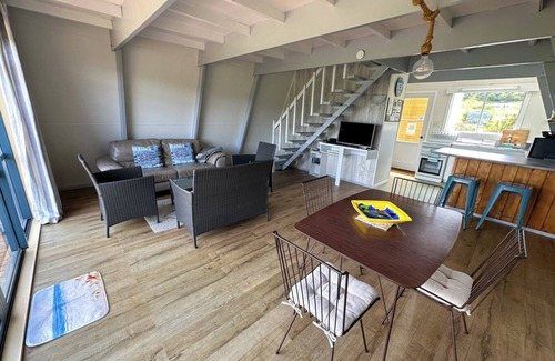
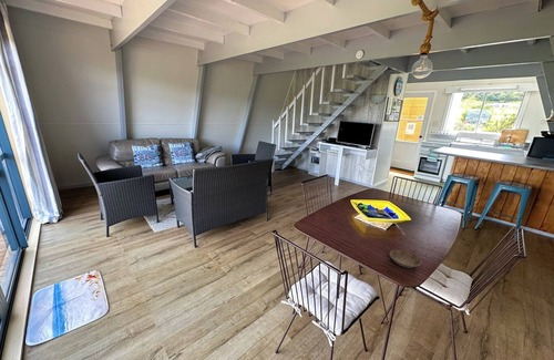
+ saucer (404, 259)
